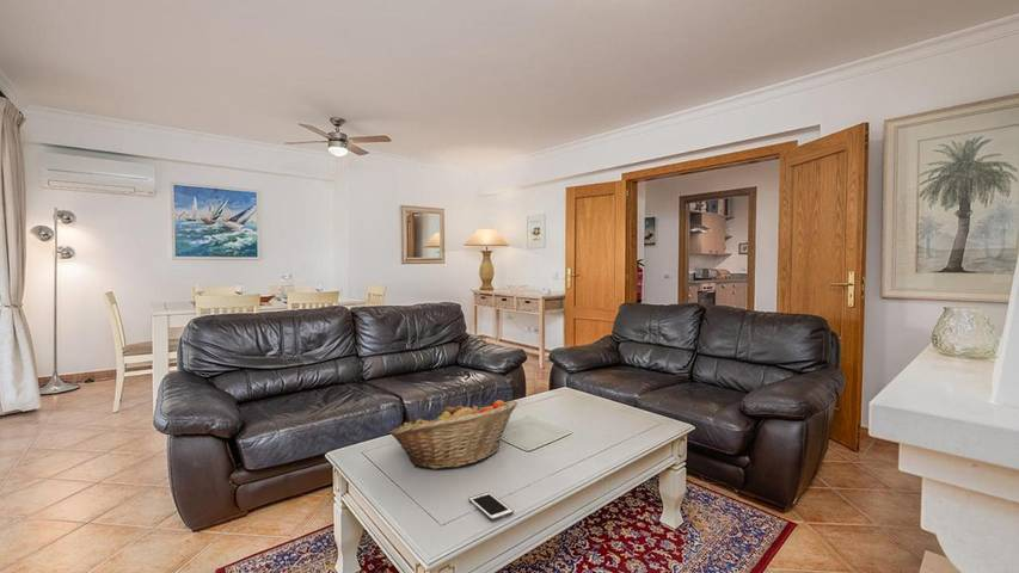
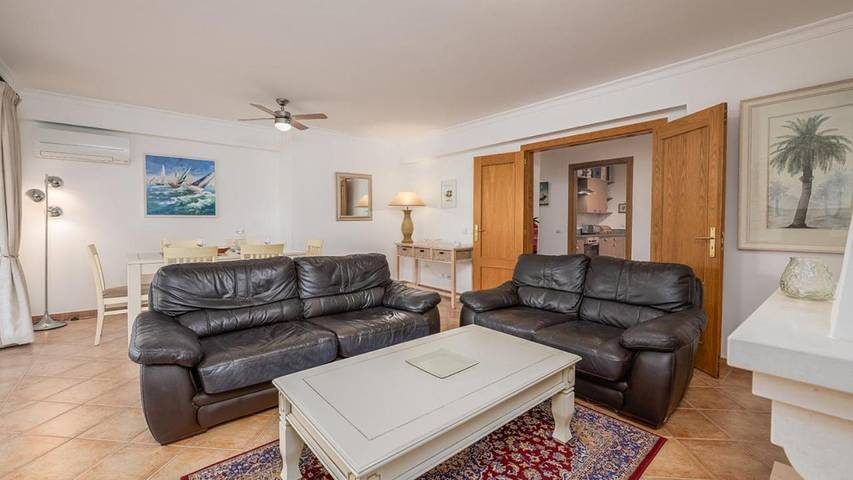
- fruit basket (456, 427)
- cell phone (490, 505)
